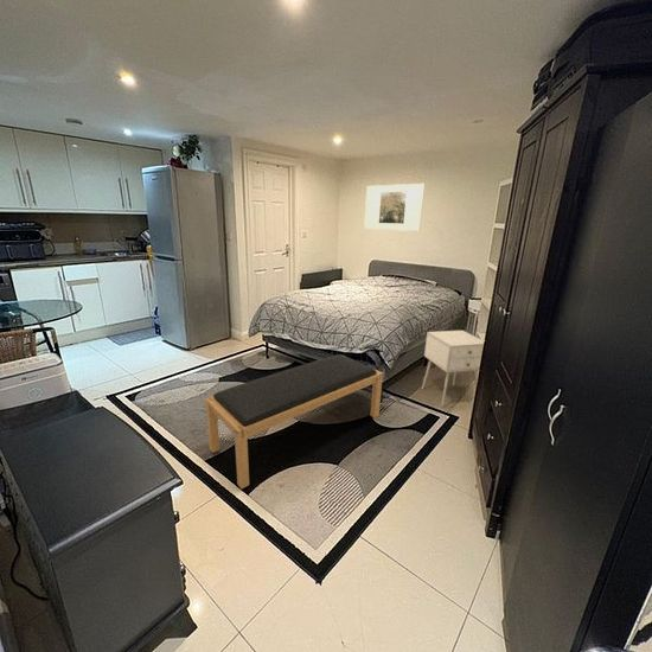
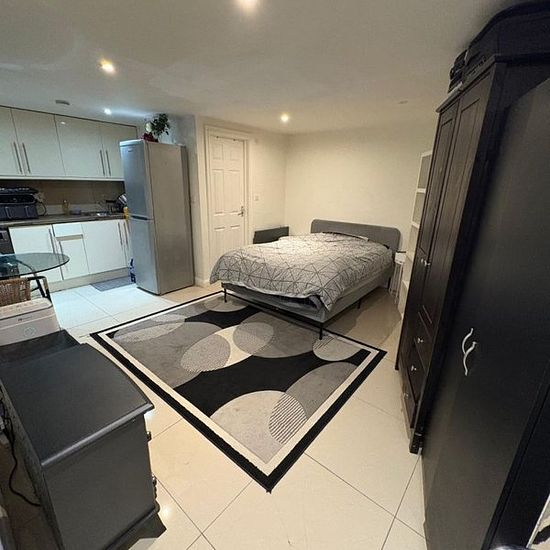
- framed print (392, 207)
- nightstand (453, 367)
- bench (301, 405)
